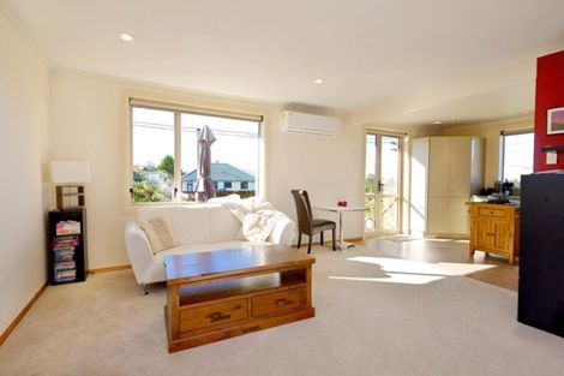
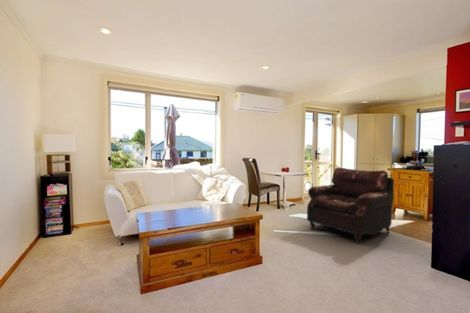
+ leather (349, 200)
